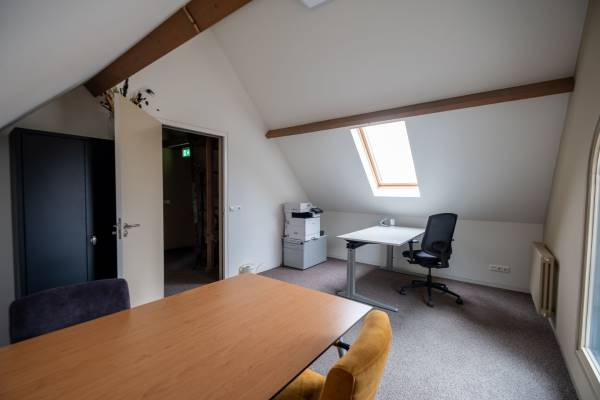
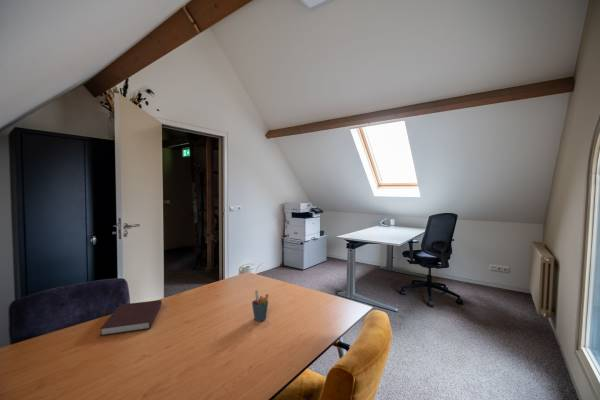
+ pen holder (260, 305)
+ notebook (134, 315)
